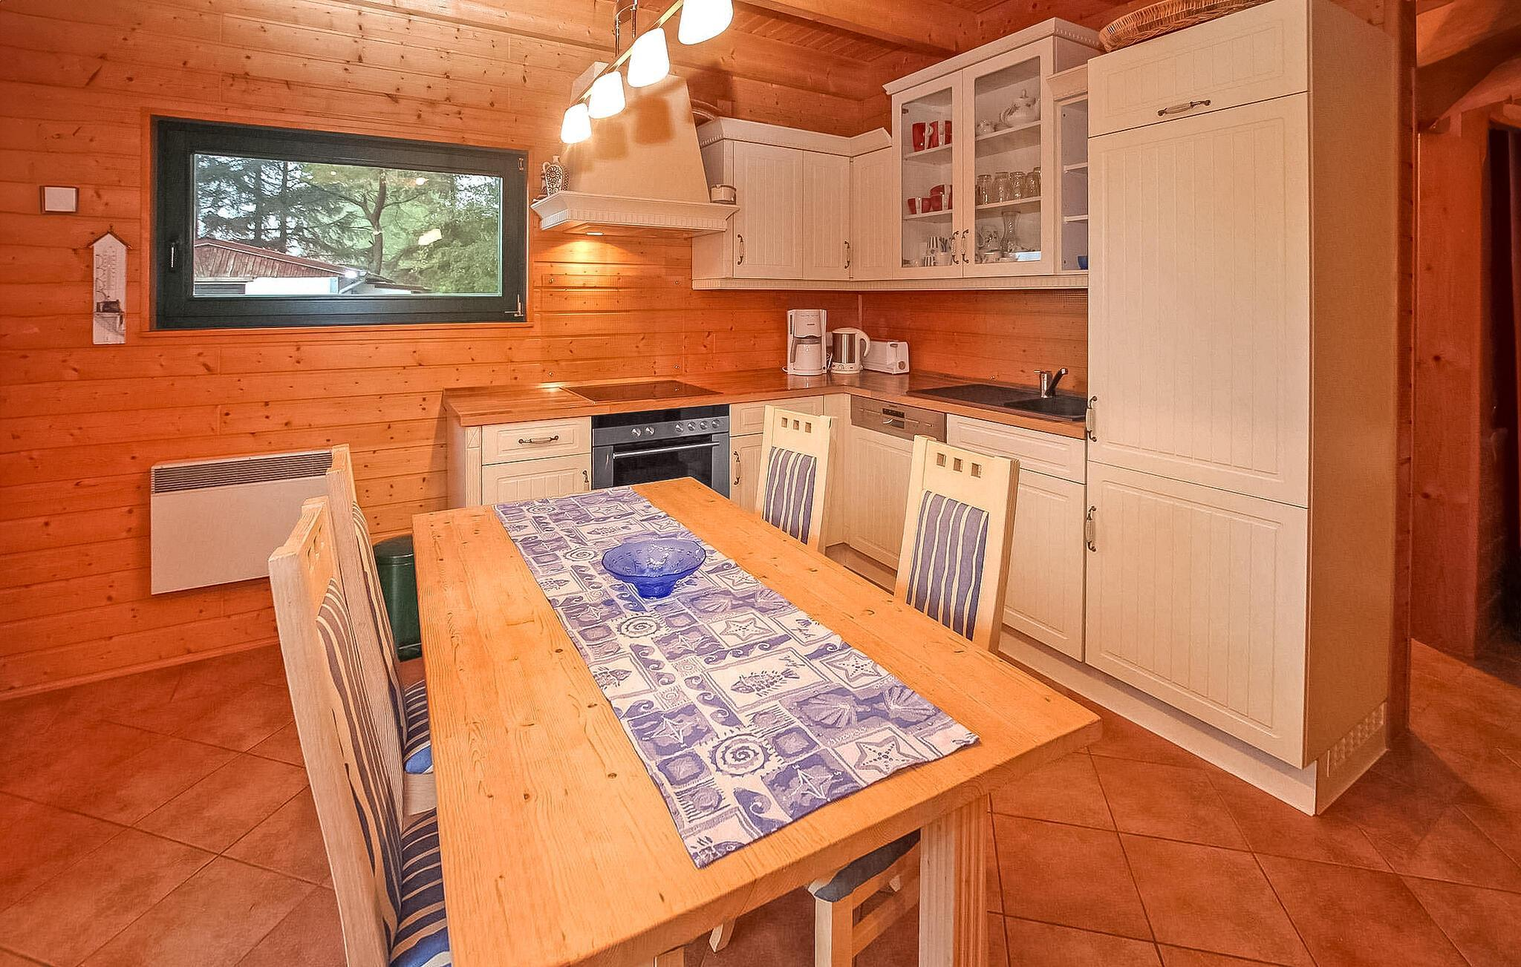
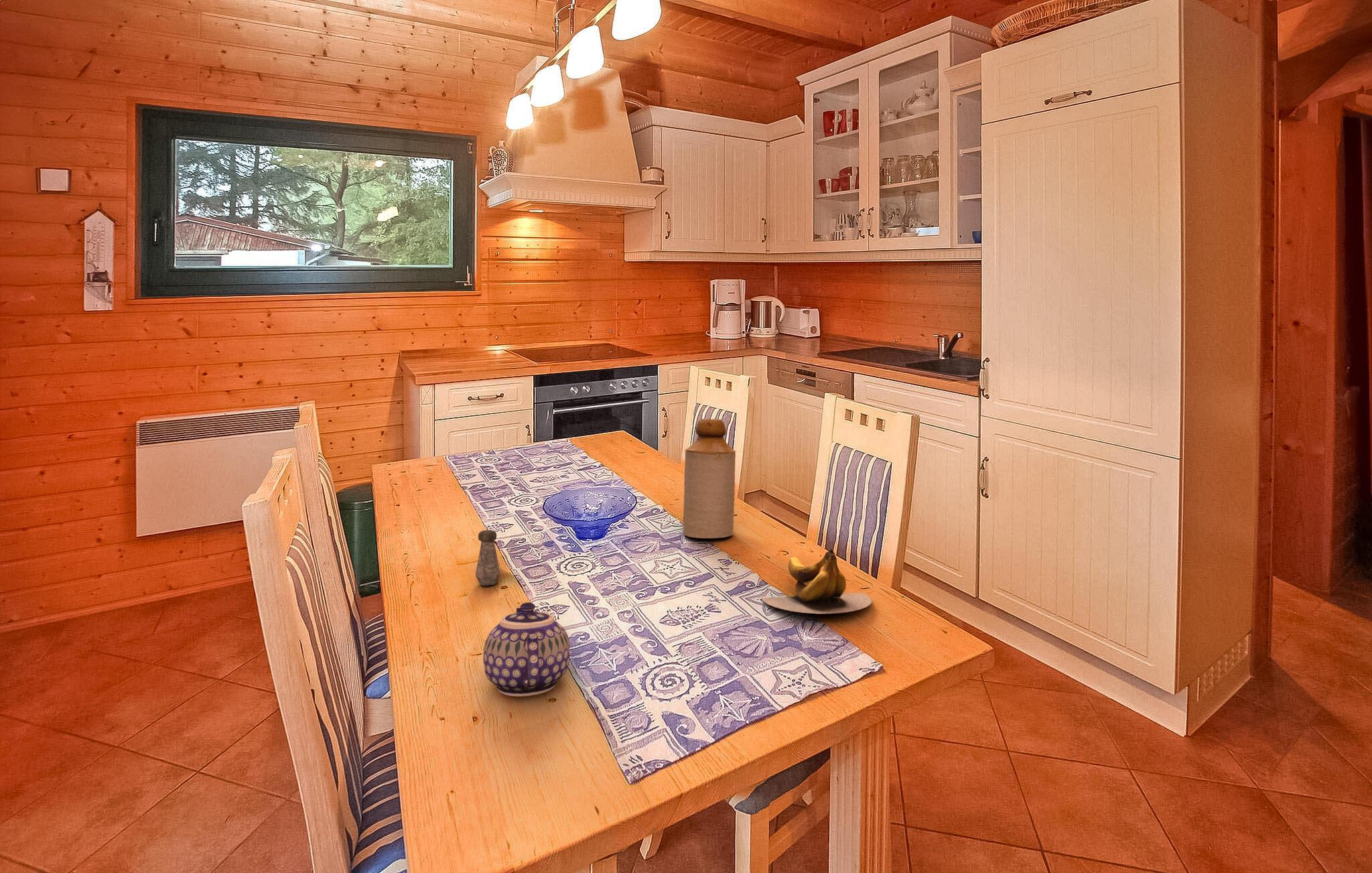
+ bottle (709, 476)
+ salt shaker (488, 557)
+ teapot (527, 644)
+ banana (815, 571)
